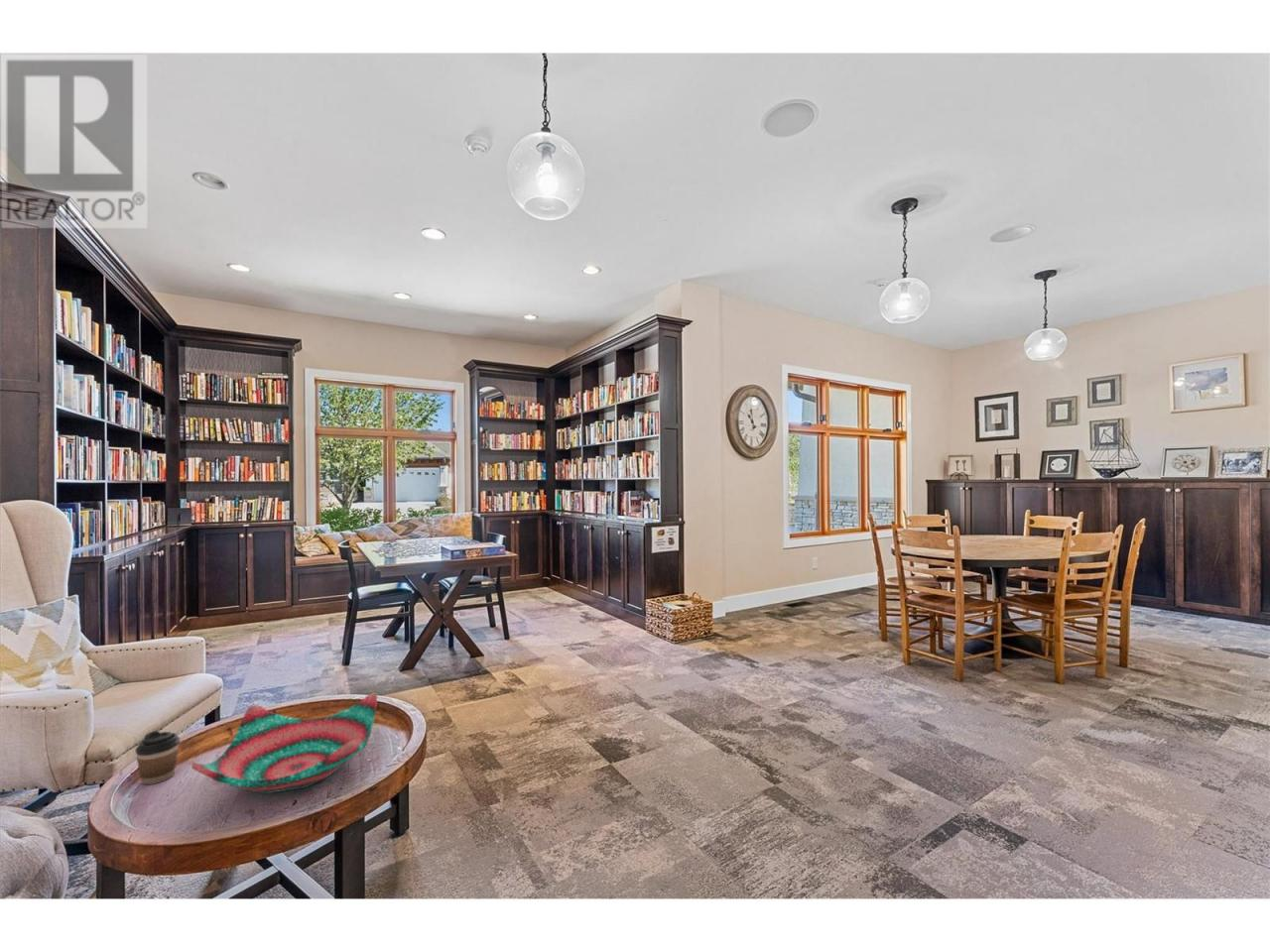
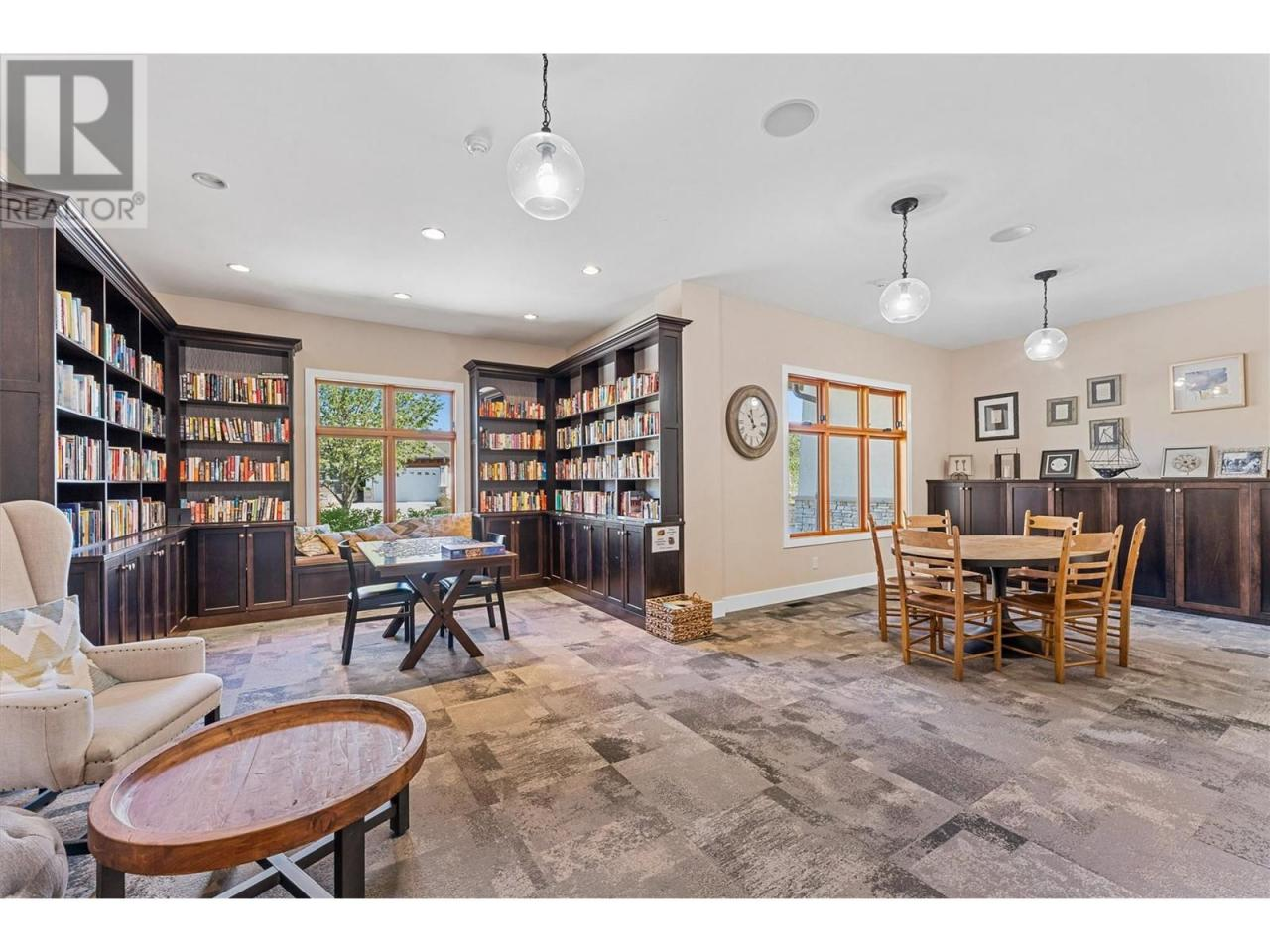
- decorative bowl (297, 748)
- coffee cup (158, 755)
